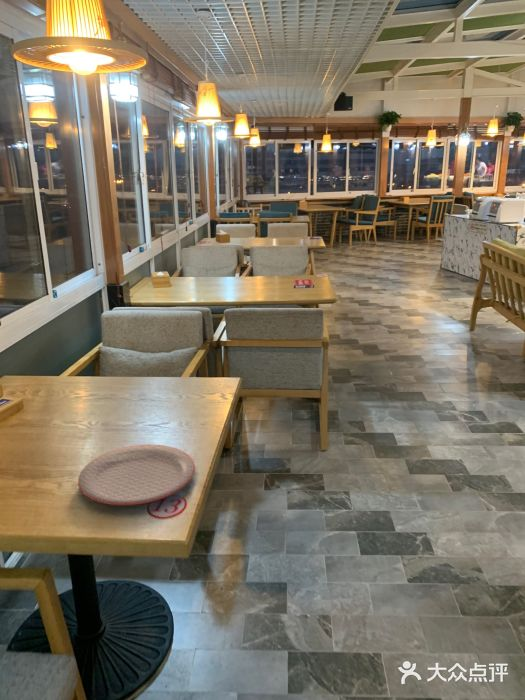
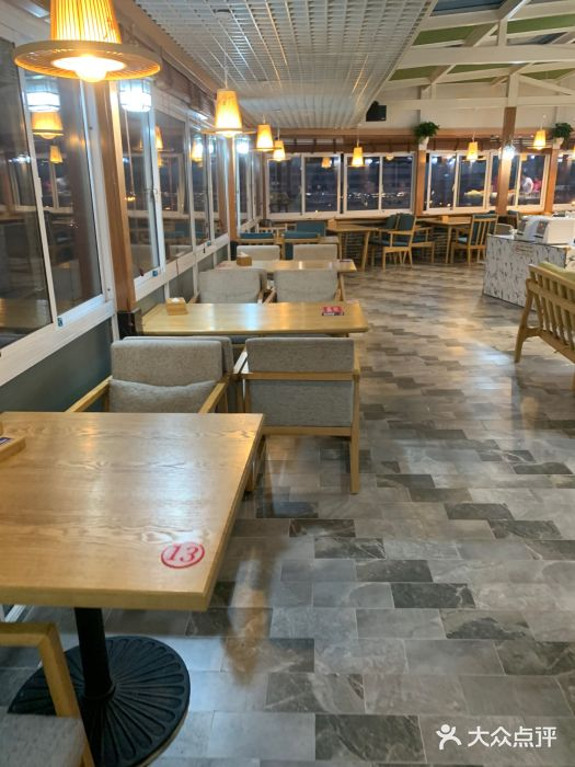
- plate (138, 475)
